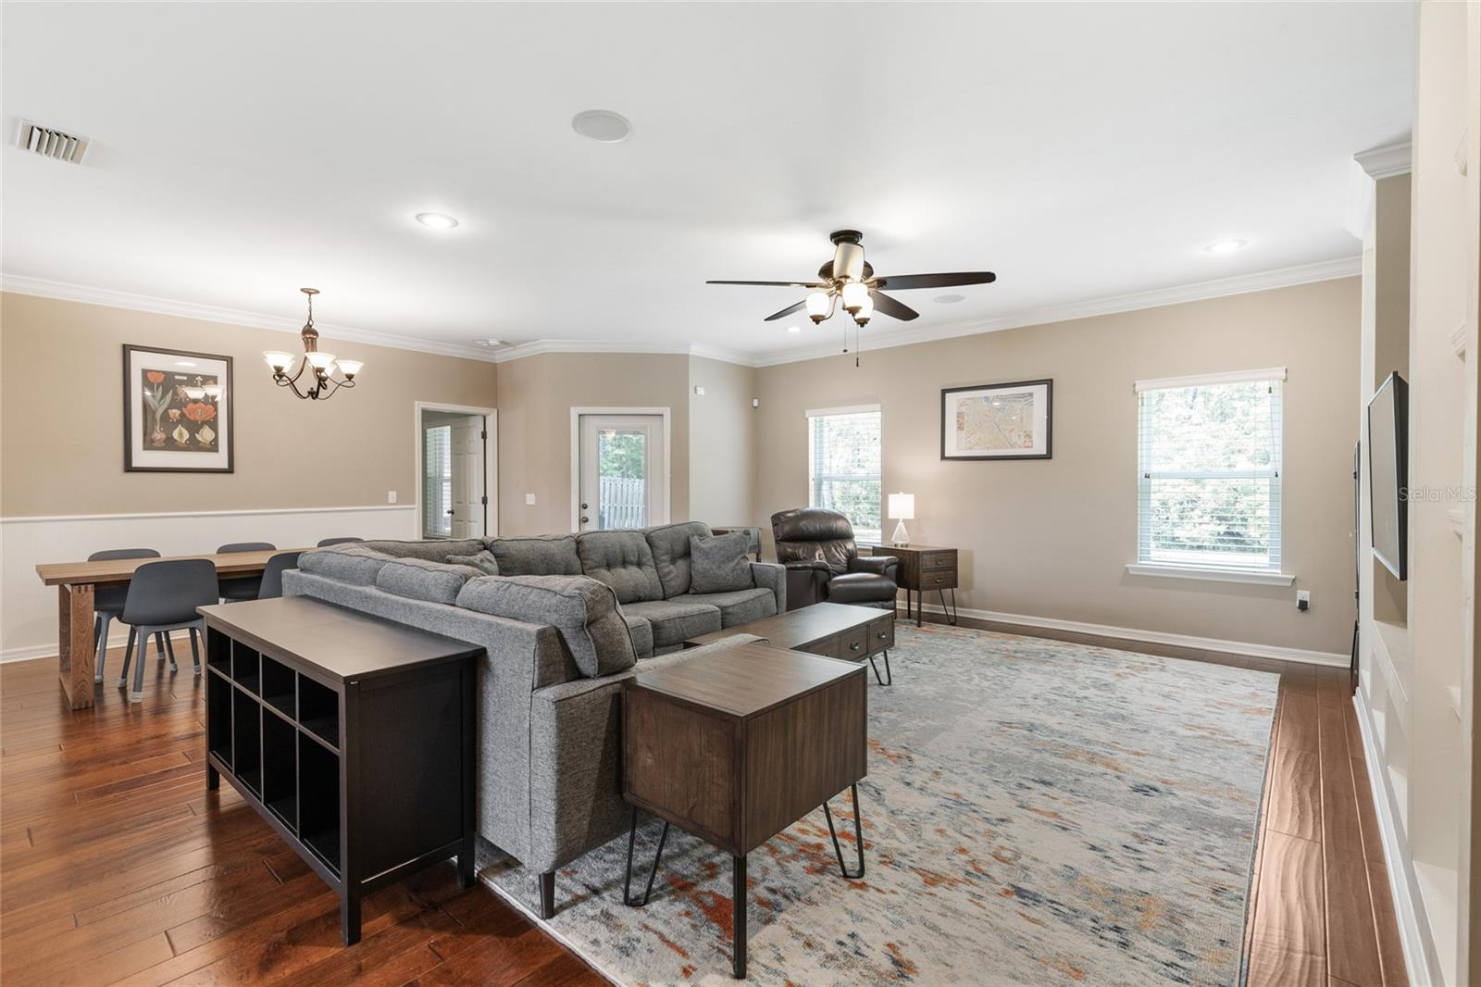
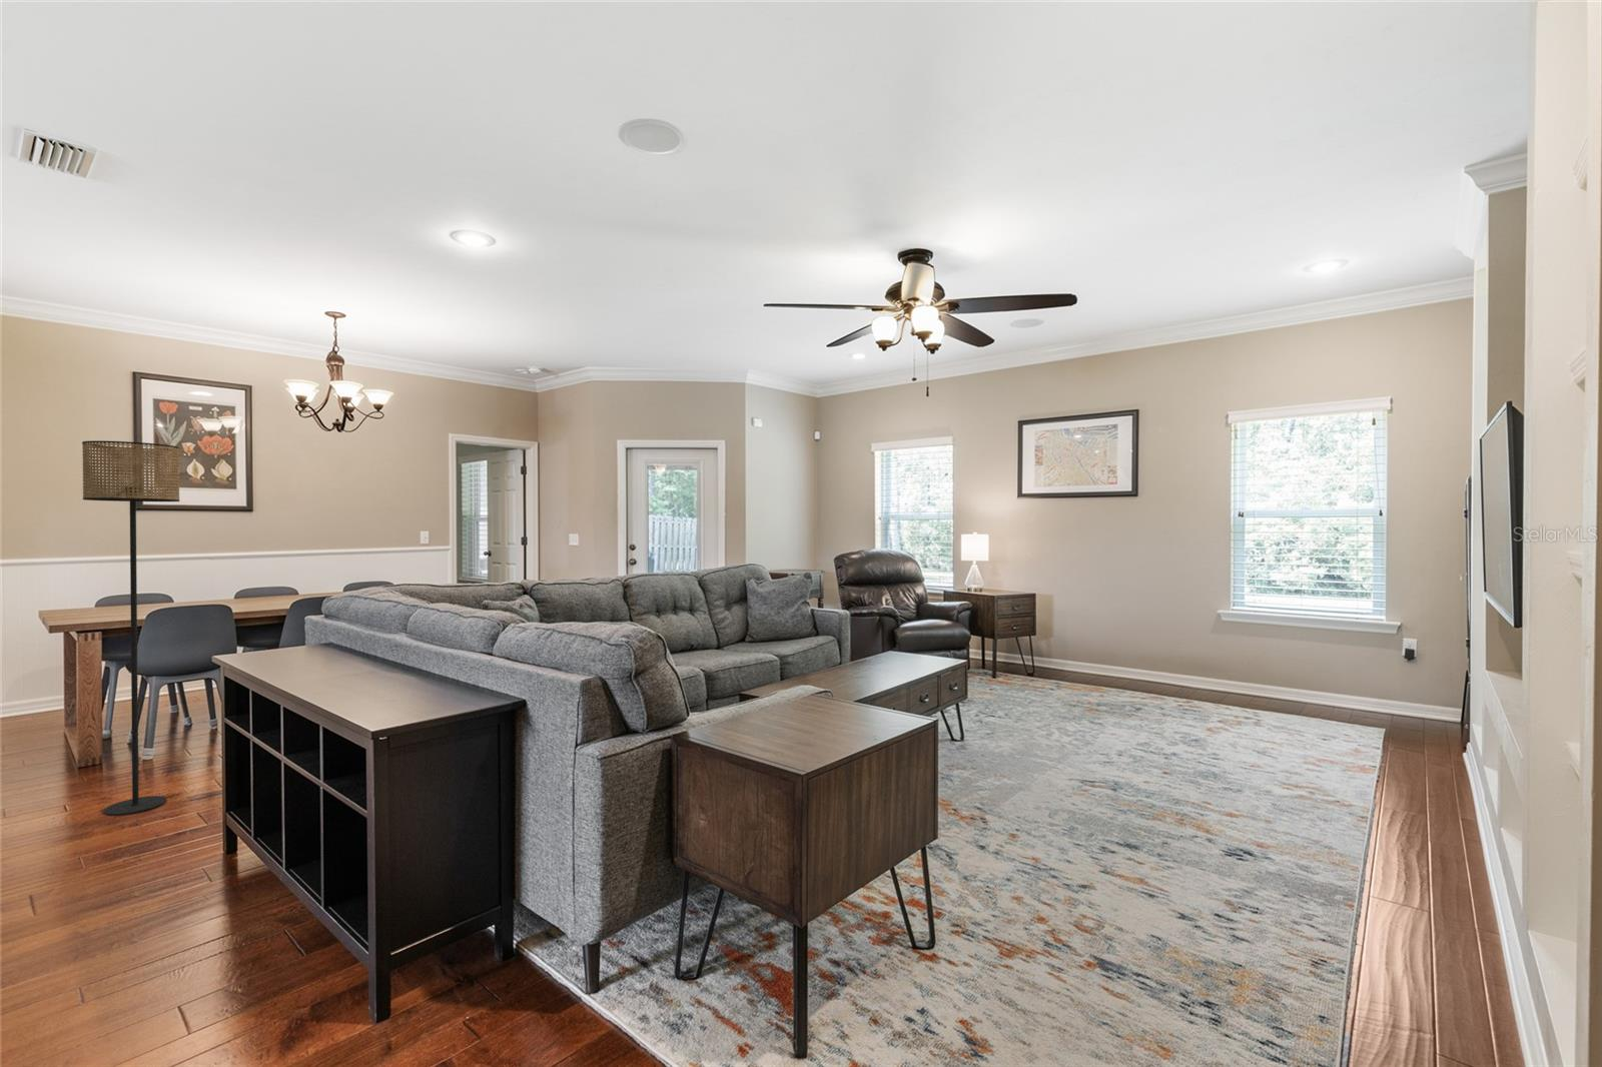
+ floor lamp (133, 625)
